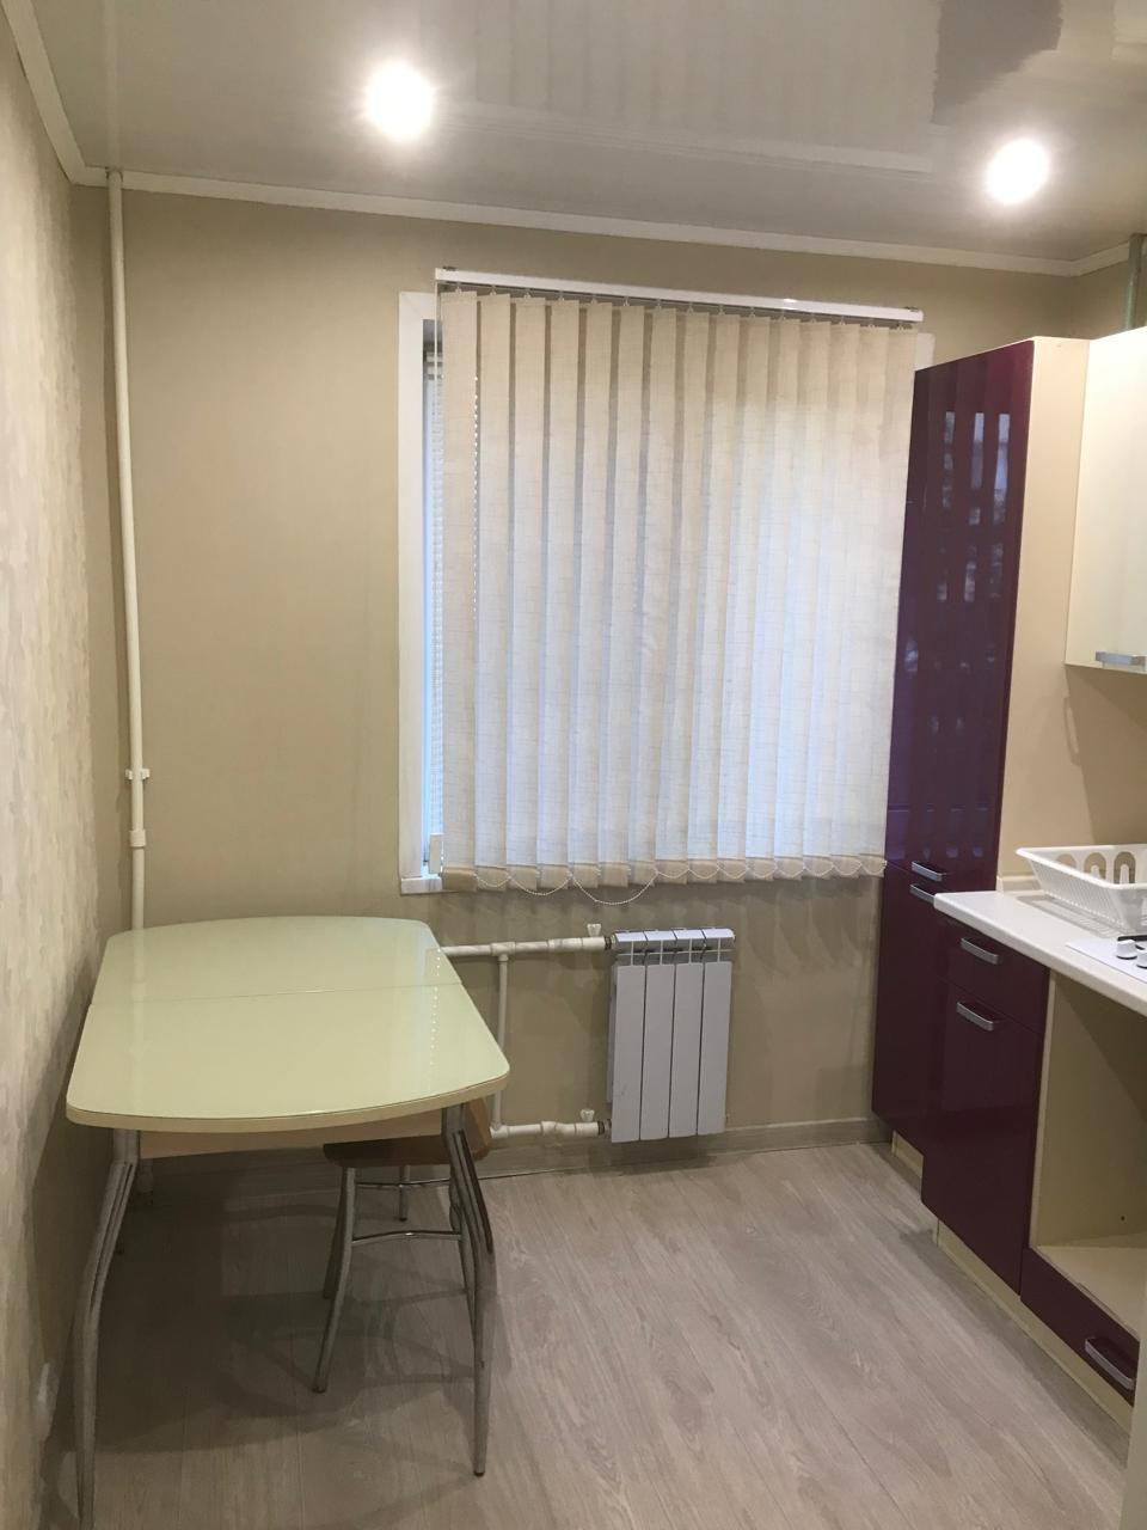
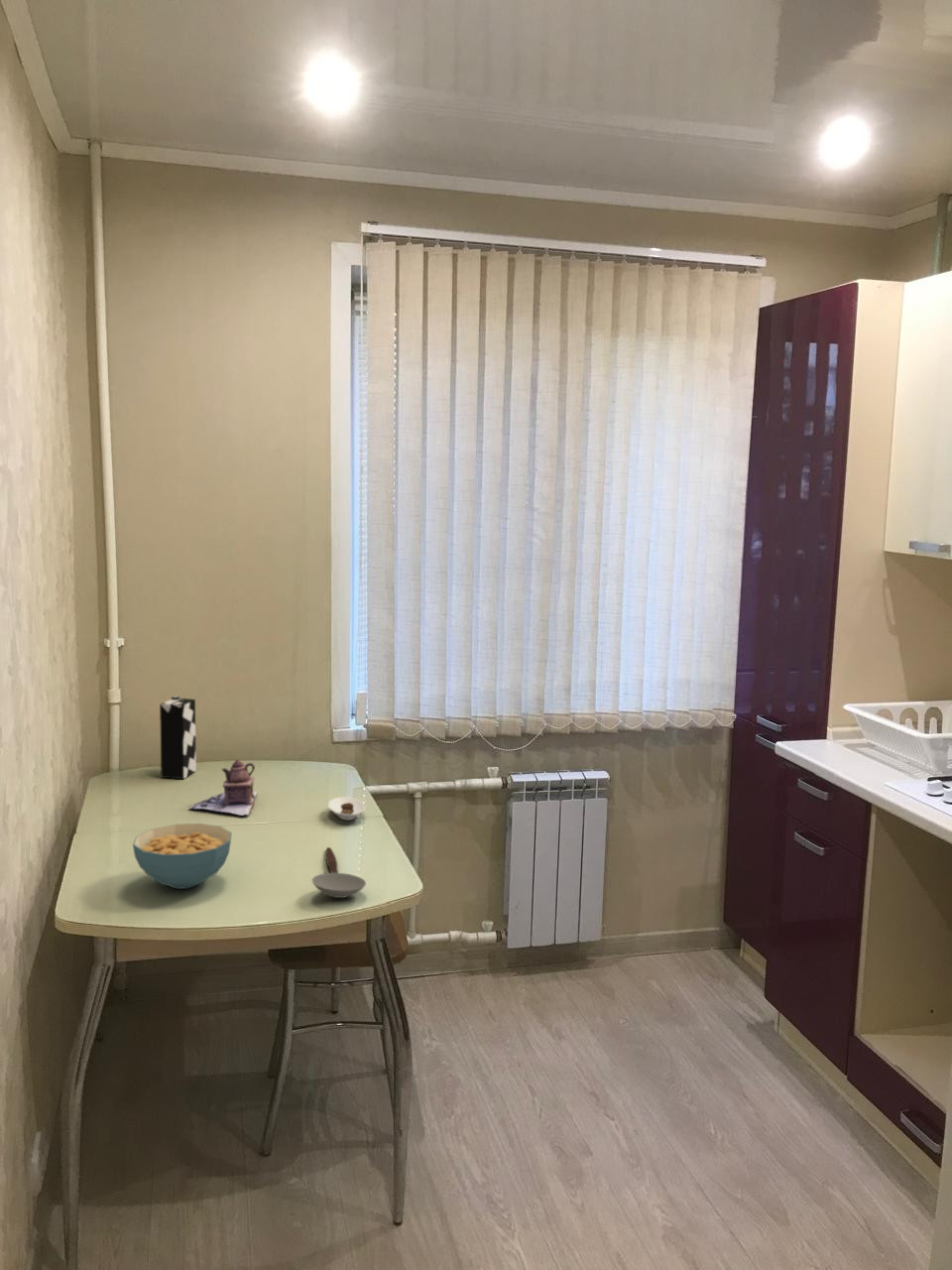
+ spoon (334, 867)
+ teapot (235, 781)
+ saucer (346, 809)
+ cereal bowl (183, 860)
+ milk (178, 736)
